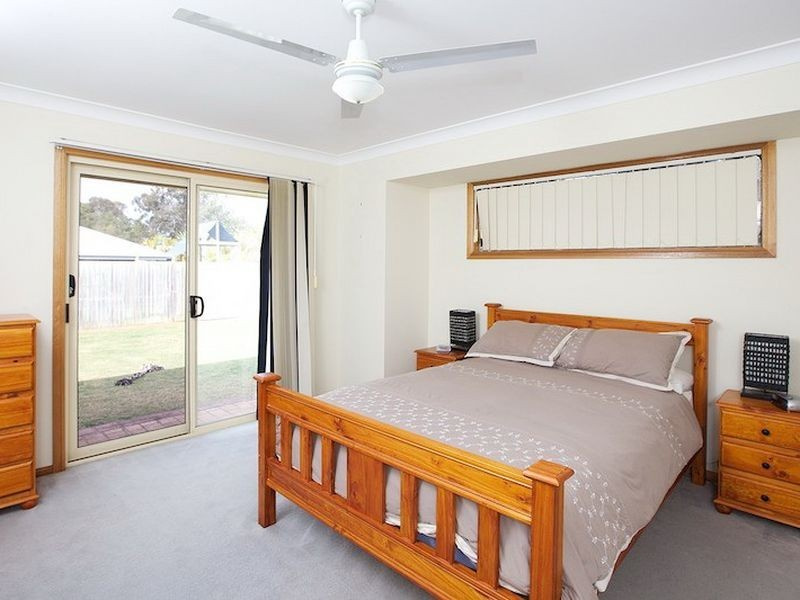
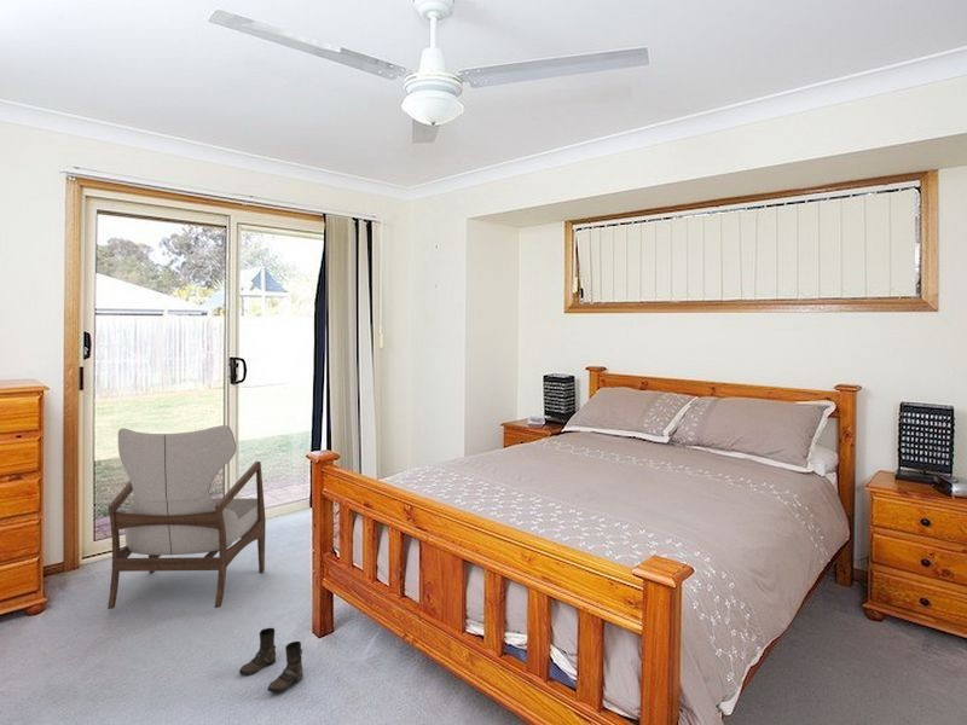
+ armchair (191, 504)
+ boots (271, 659)
